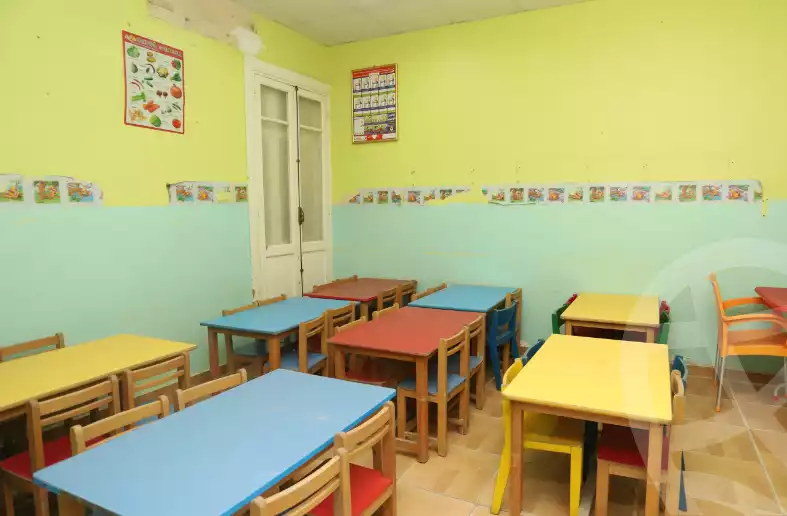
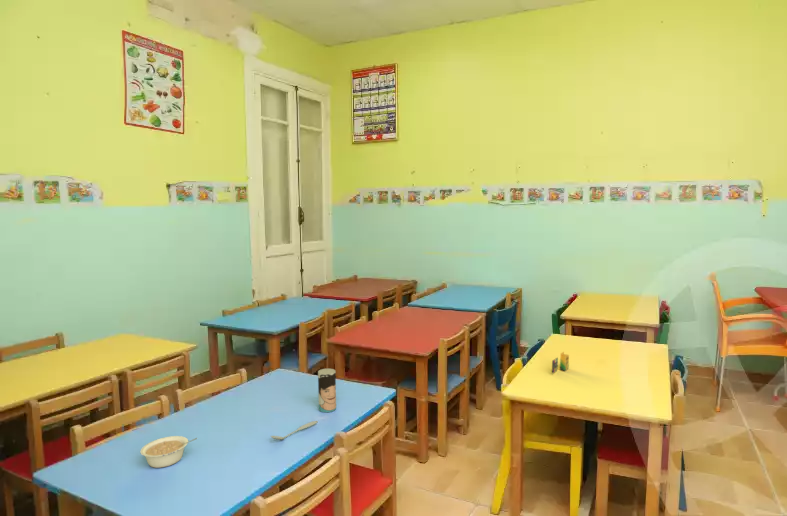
+ cup (327, 390)
+ legume (166, 450)
+ spoon (296, 430)
+ crayon (560, 362)
